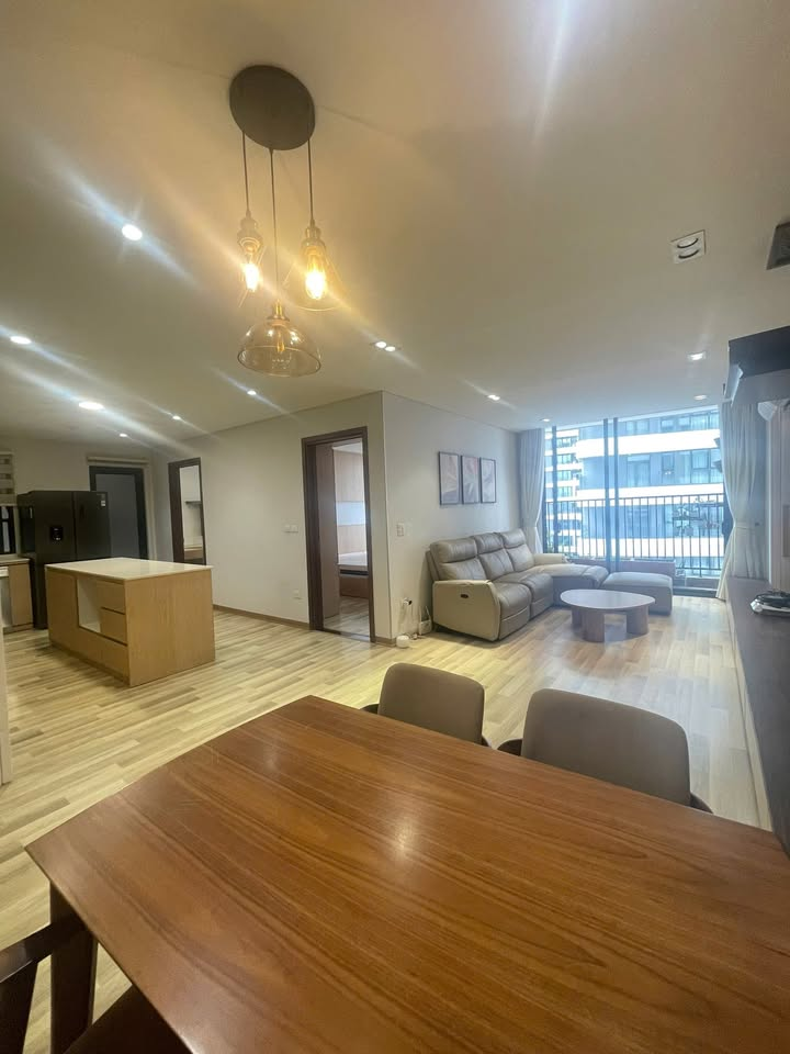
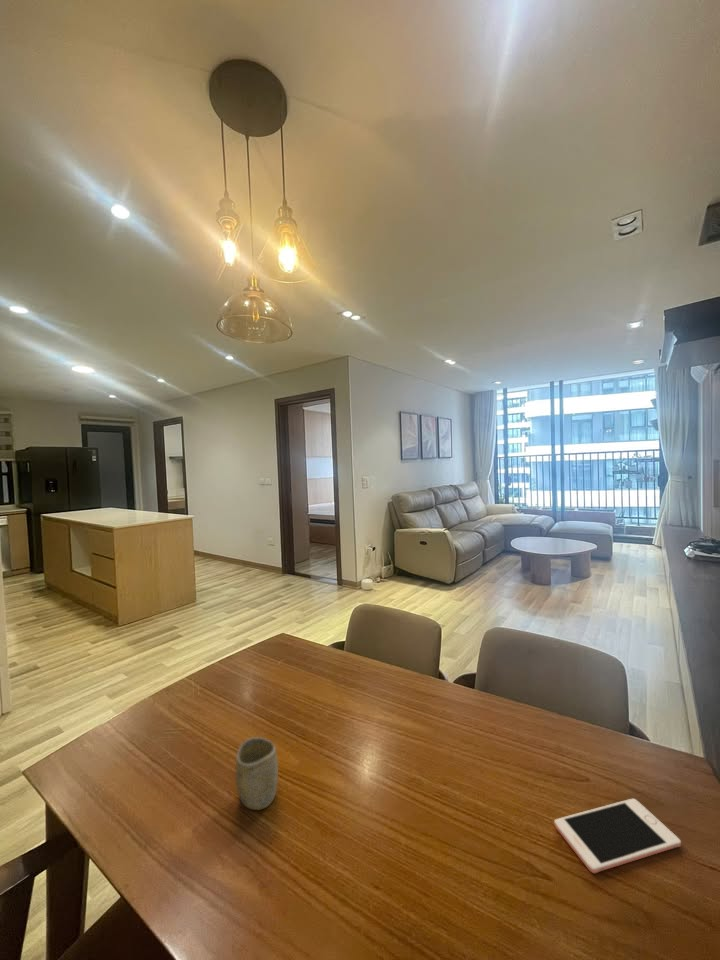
+ cup (257, 772)
+ cell phone (615, 832)
